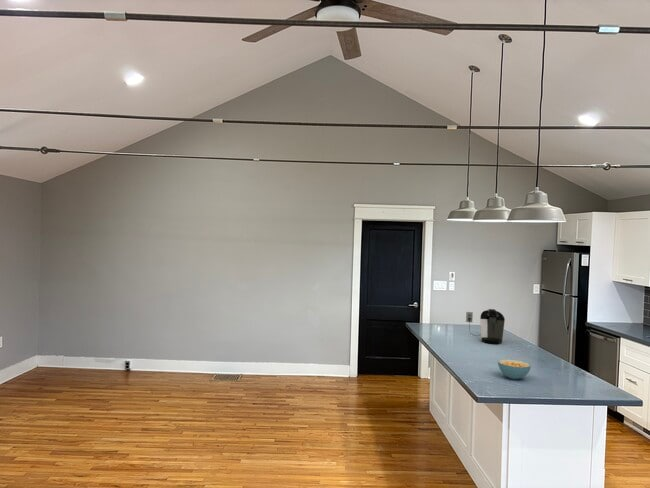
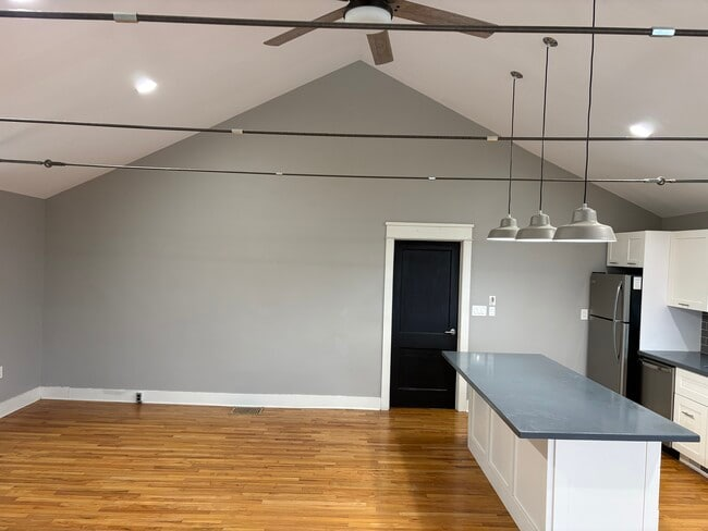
- cereal bowl (513, 370)
- coffee maker (485, 324)
